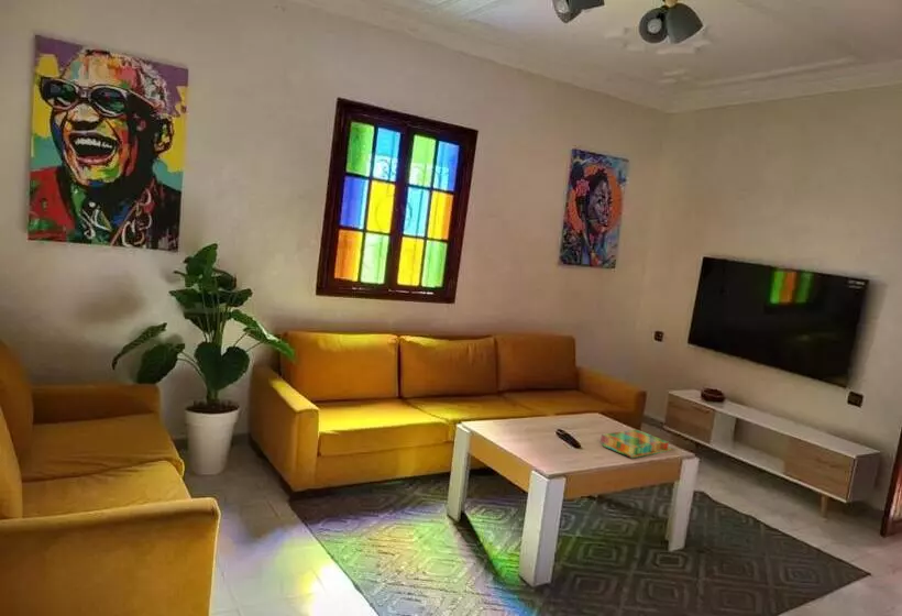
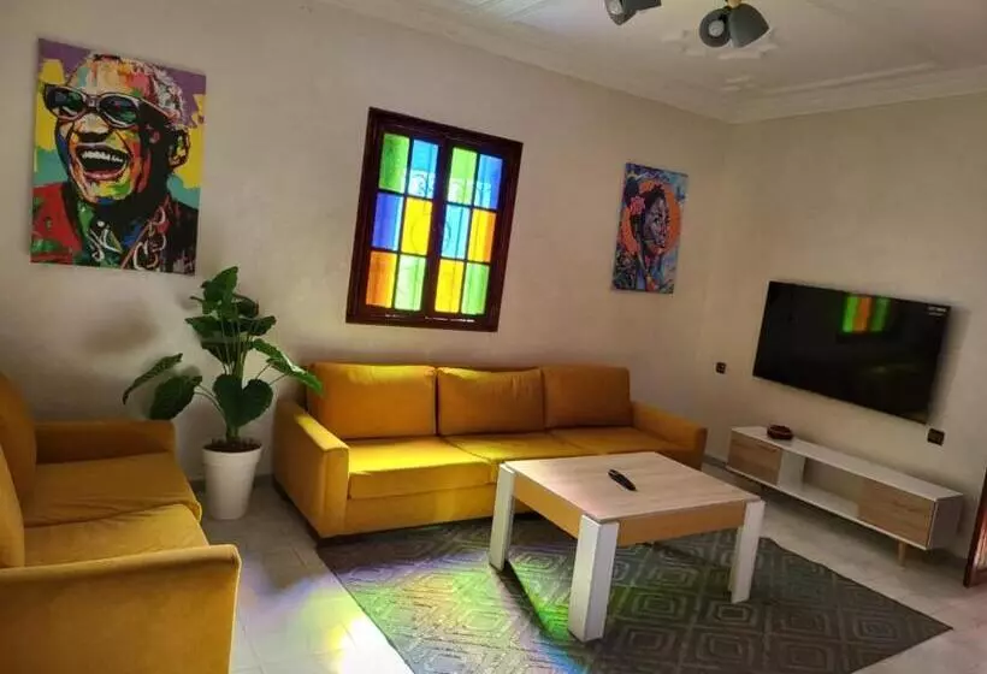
- board game (636, 442)
